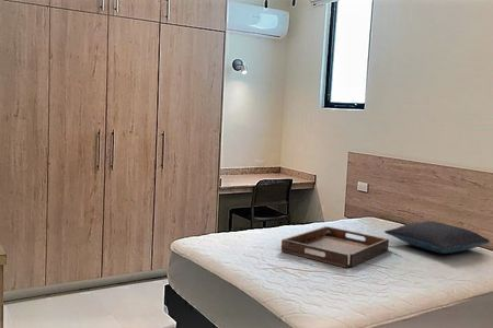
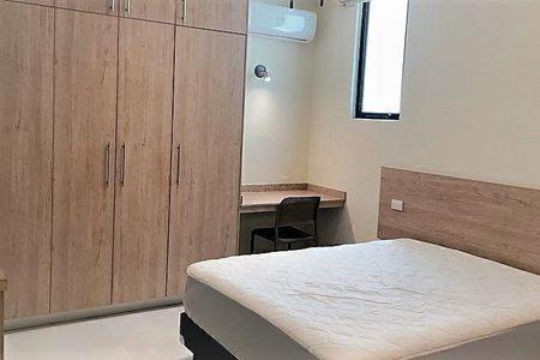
- serving tray (335, 245)
- pillow (436, 236)
